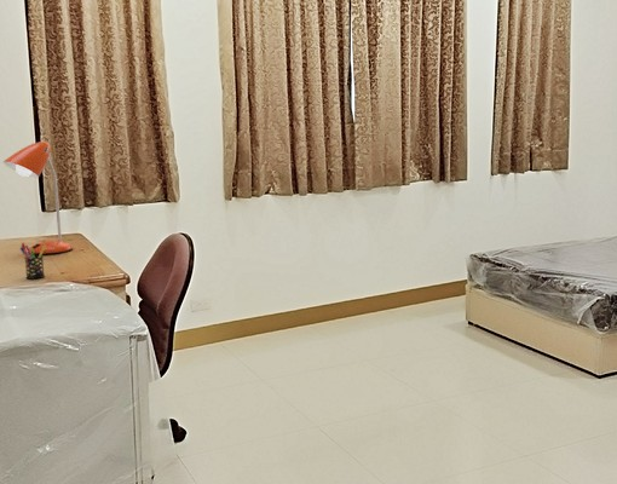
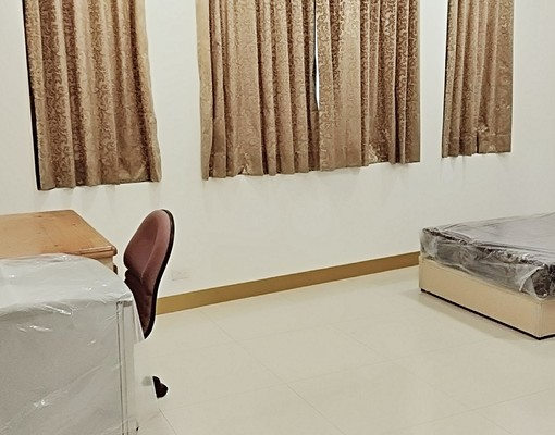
- pen holder (33, 260)
- desk lamp (54, 196)
